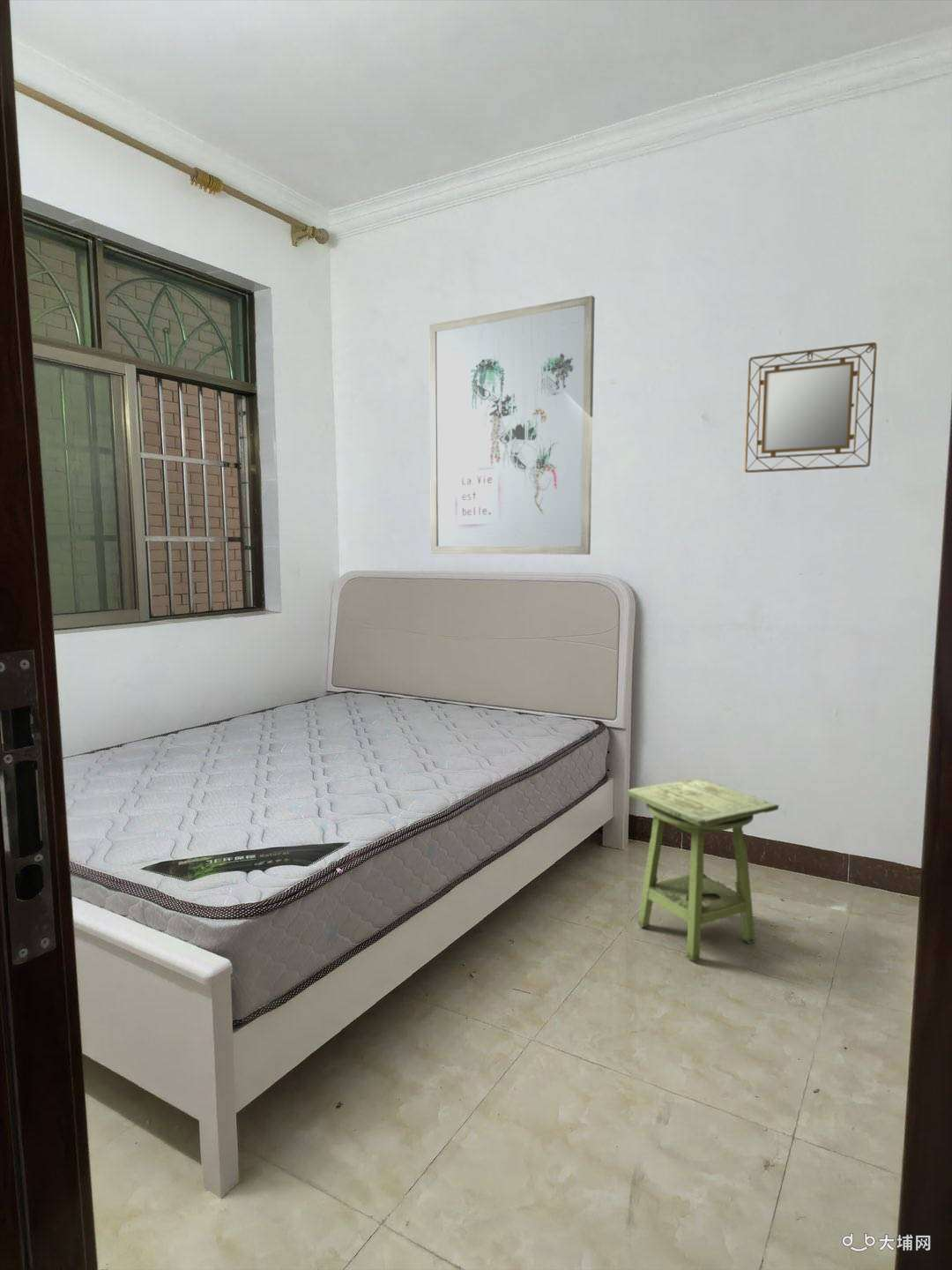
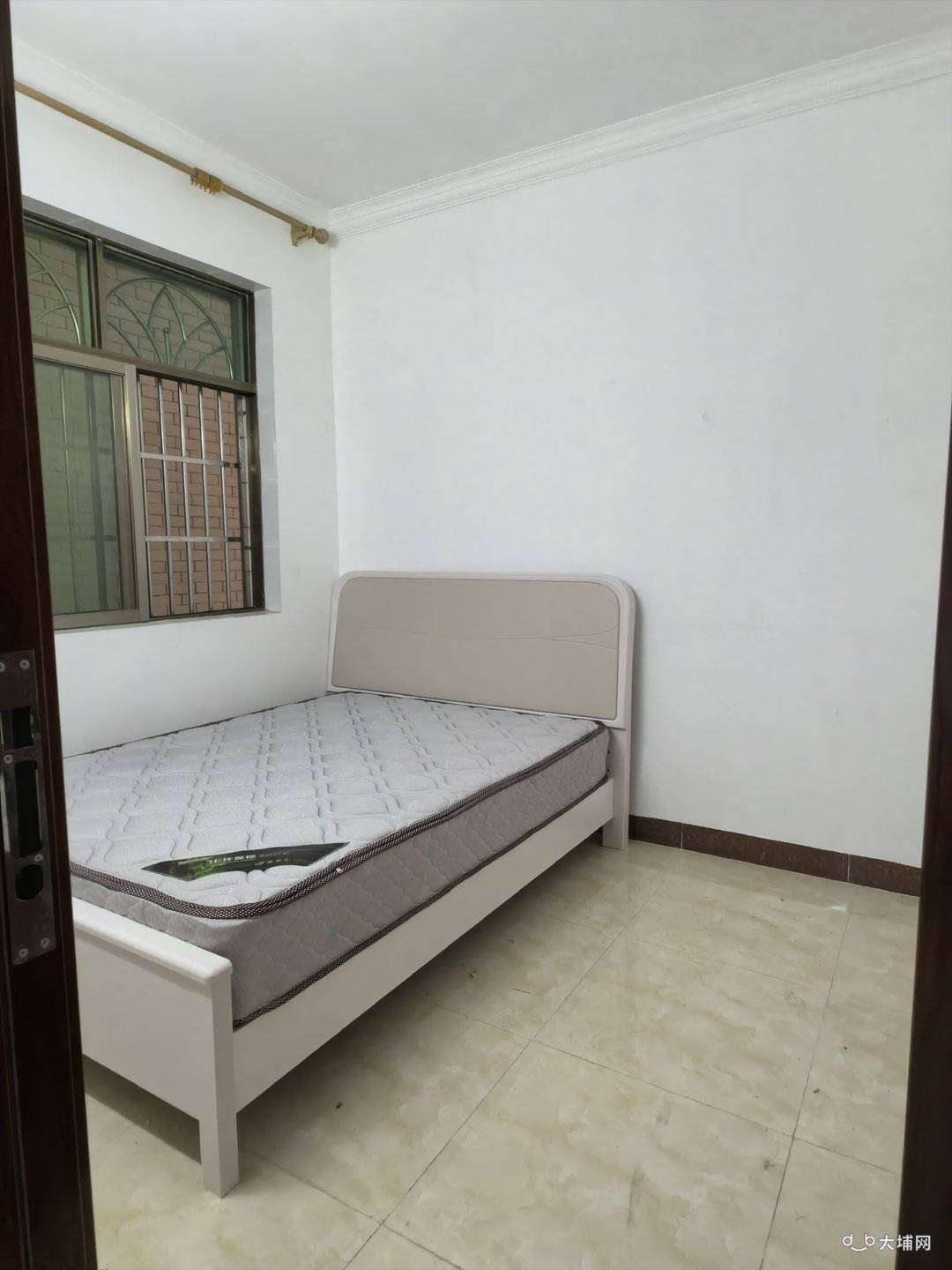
- side table (699, 864)
- wall art (506, 435)
- home mirror (807, 409)
